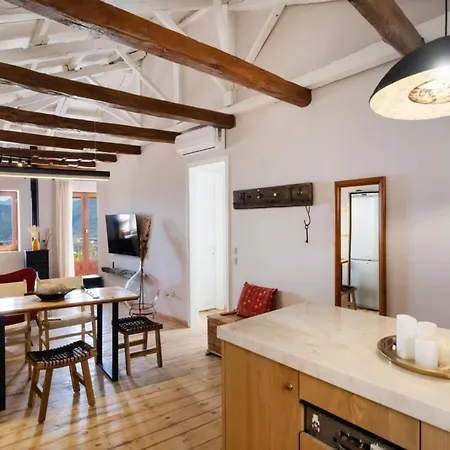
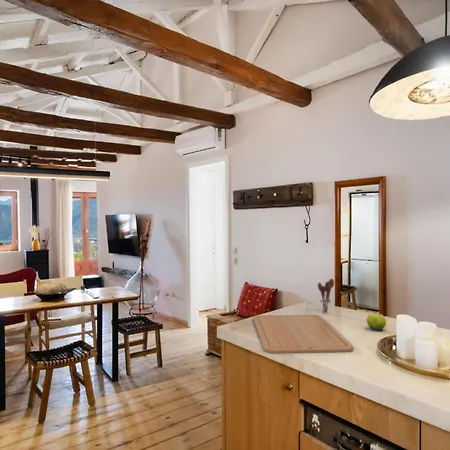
+ fruit (376, 321)
+ chopping board (296, 330)
+ utensil holder (326, 295)
